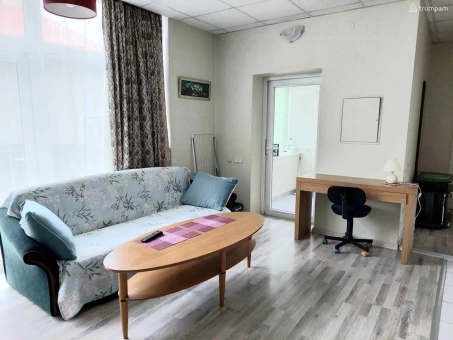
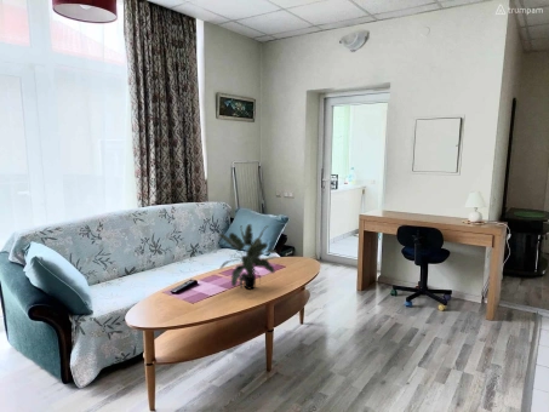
+ potted plant (250, 257)
